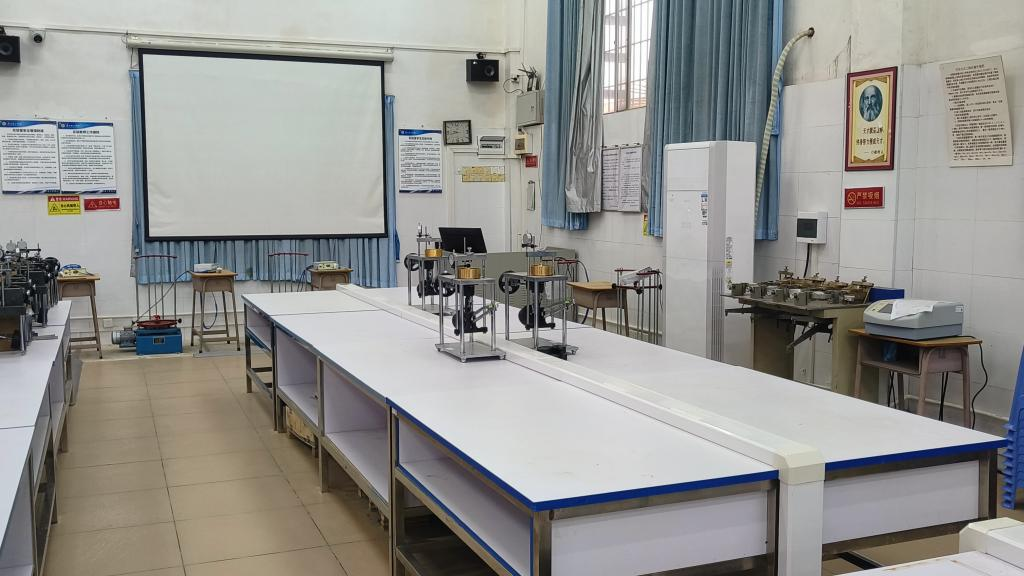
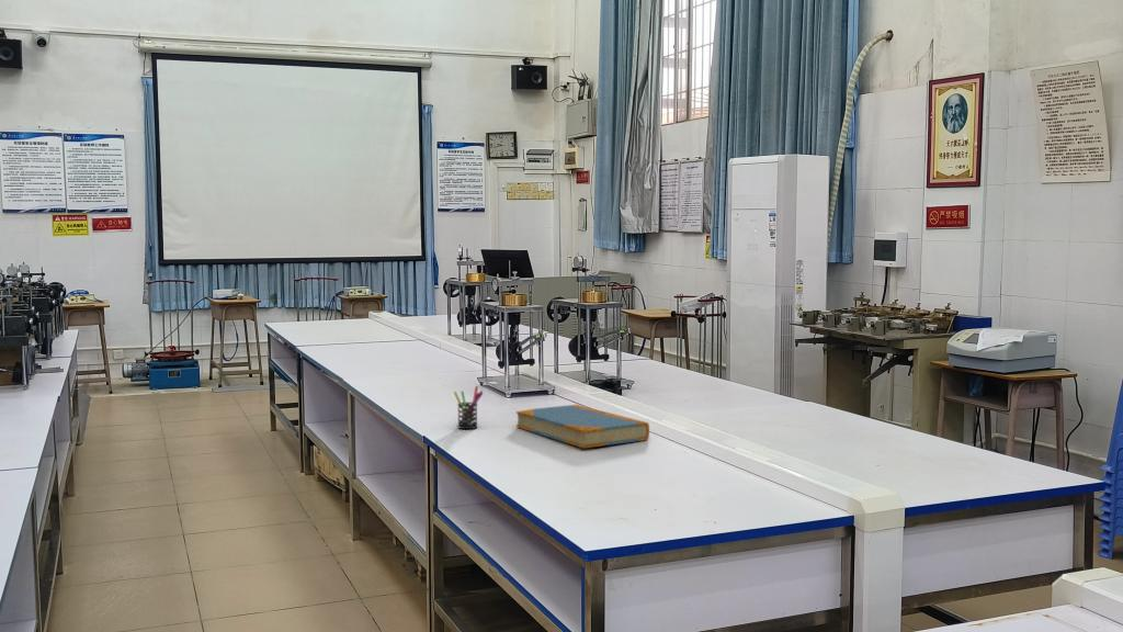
+ pen holder (467, 406)
+ book (580, 425)
